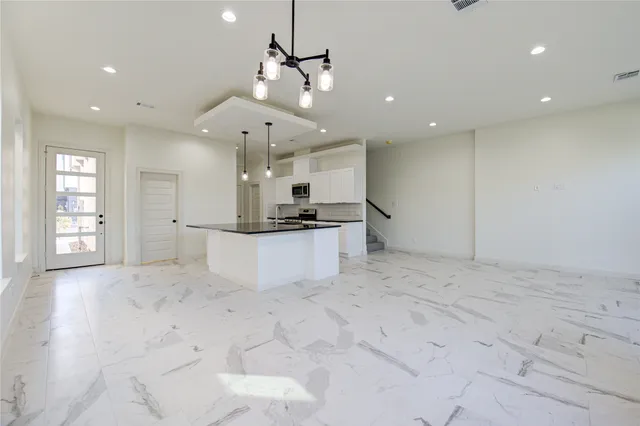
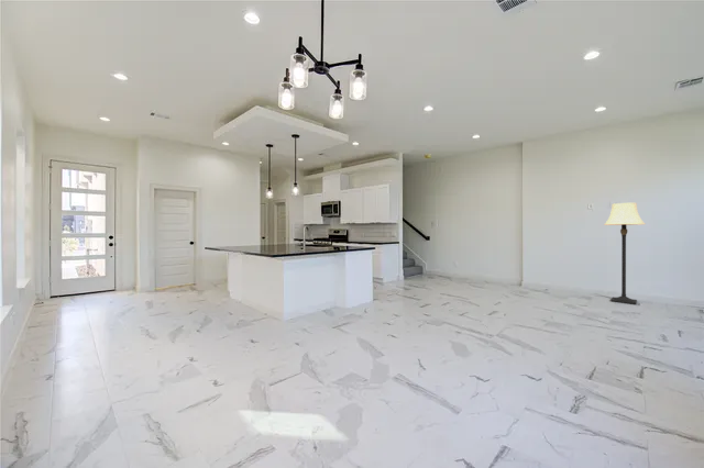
+ lamp (624, 252)
